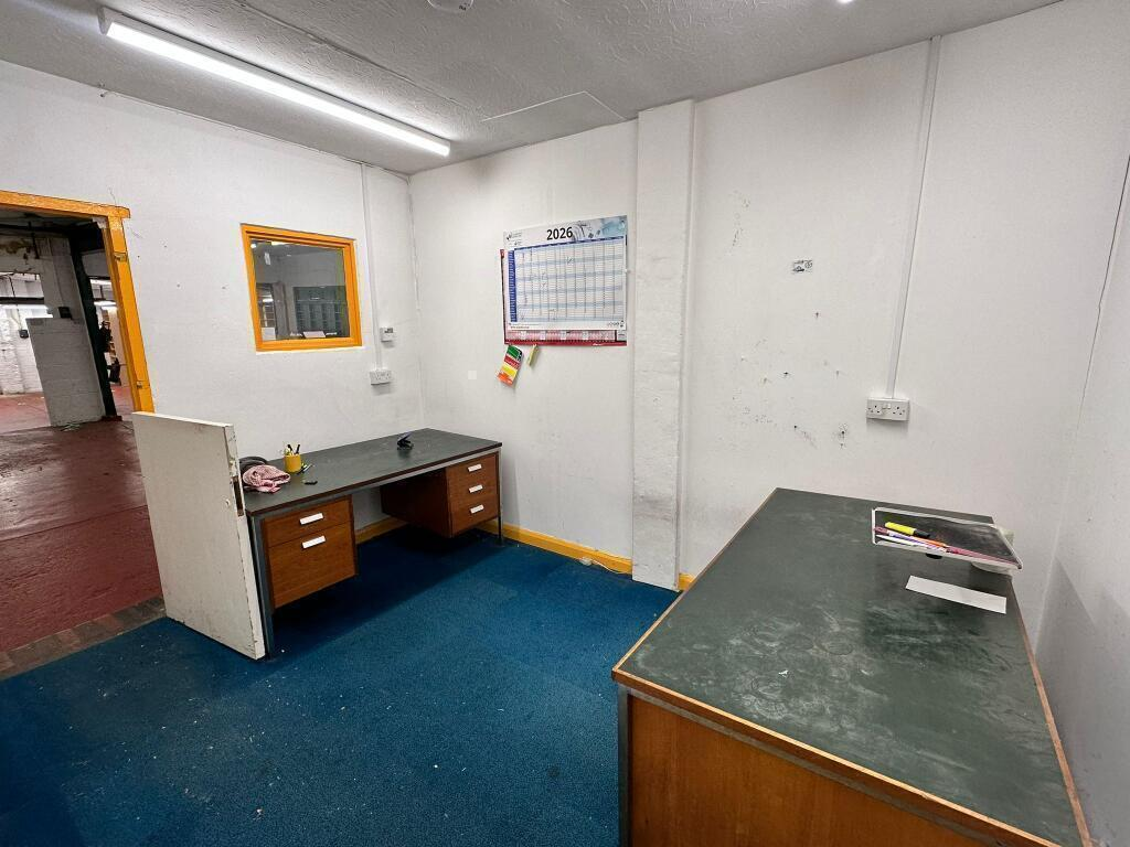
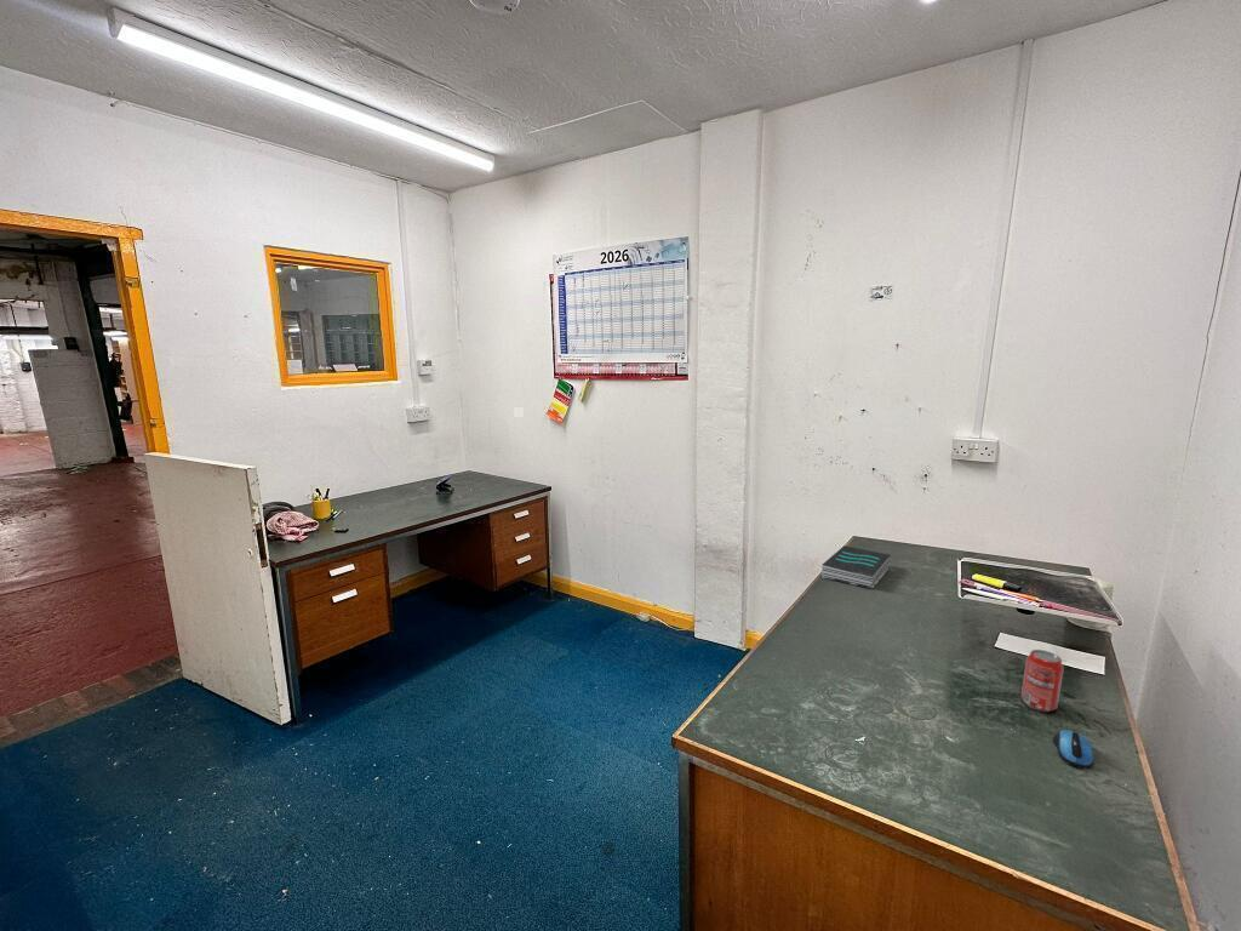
+ computer mouse (1076, 744)
+ book (856, 565)
+ beverage can (1041, 680)
